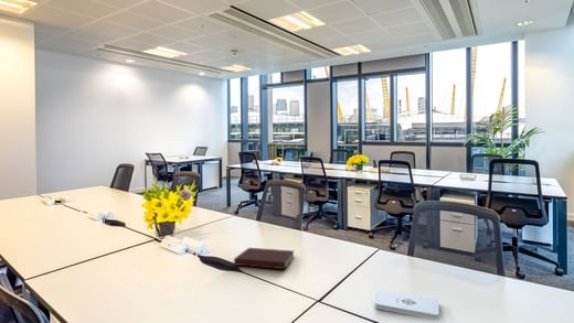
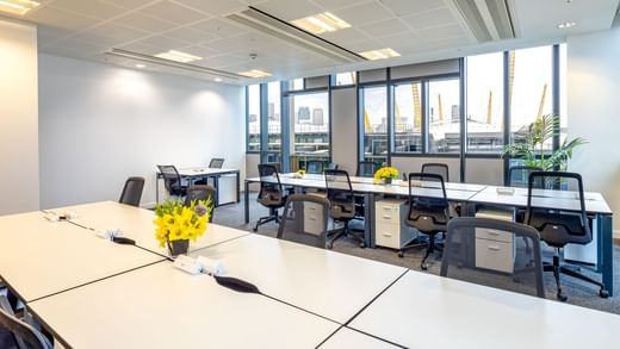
- notepad (406, 303)
- notebook (265, 257)
